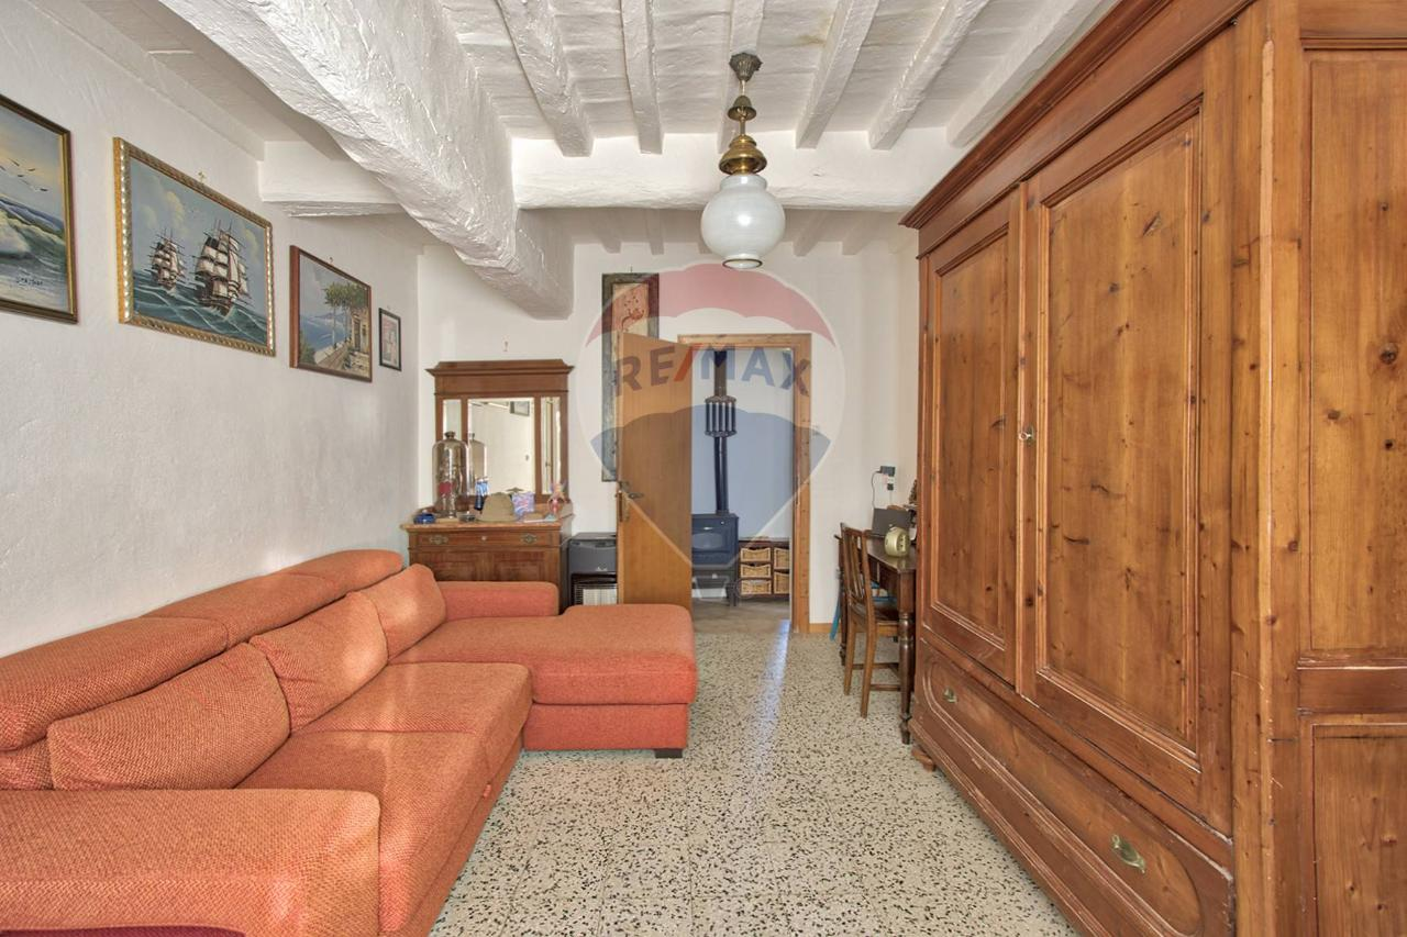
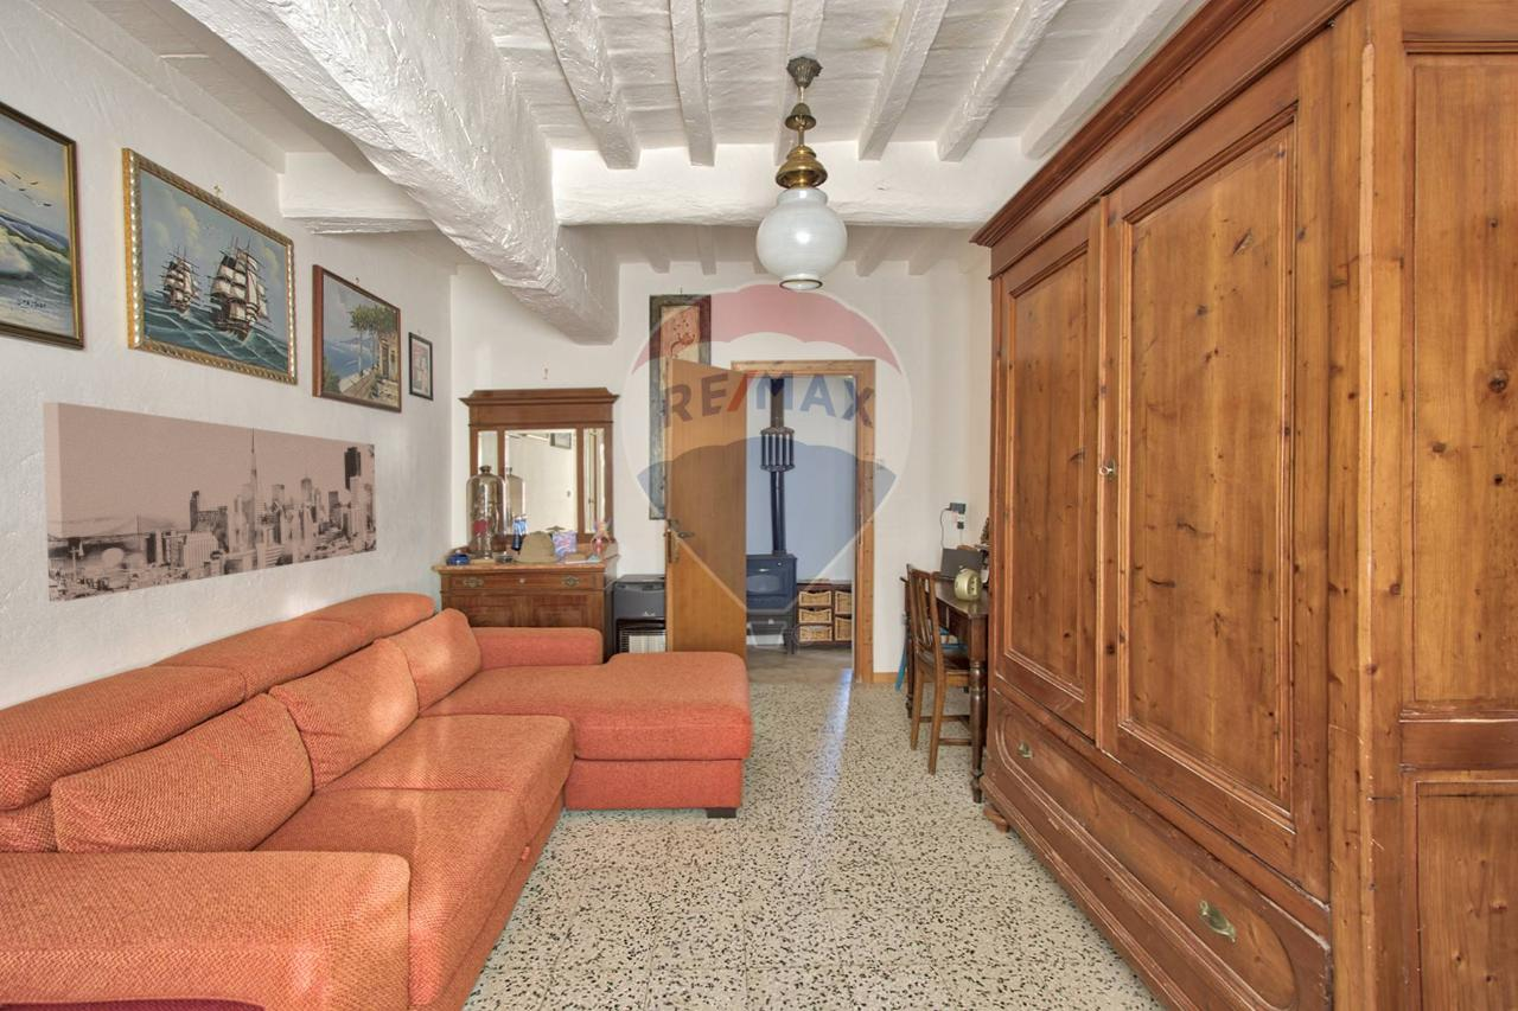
+ wall art (261, 499)
